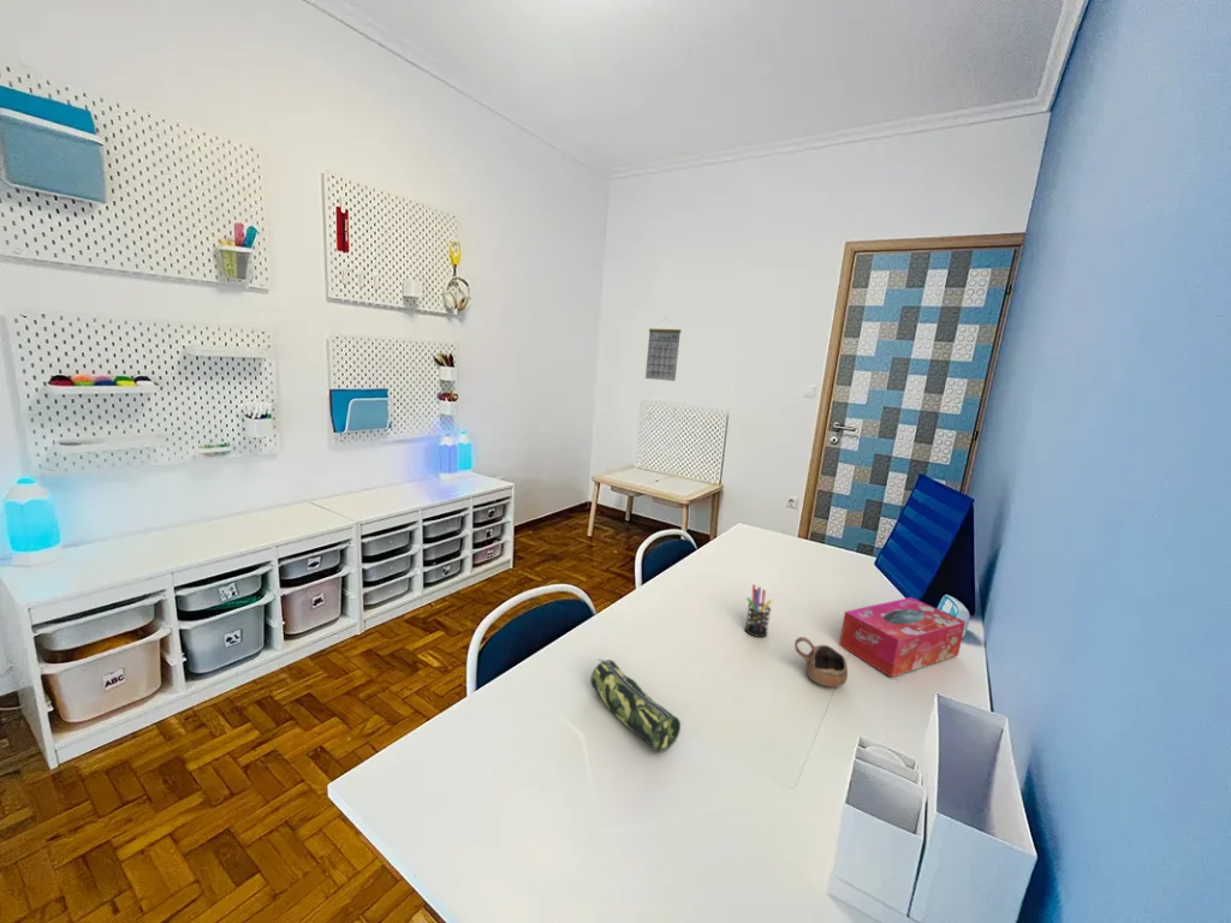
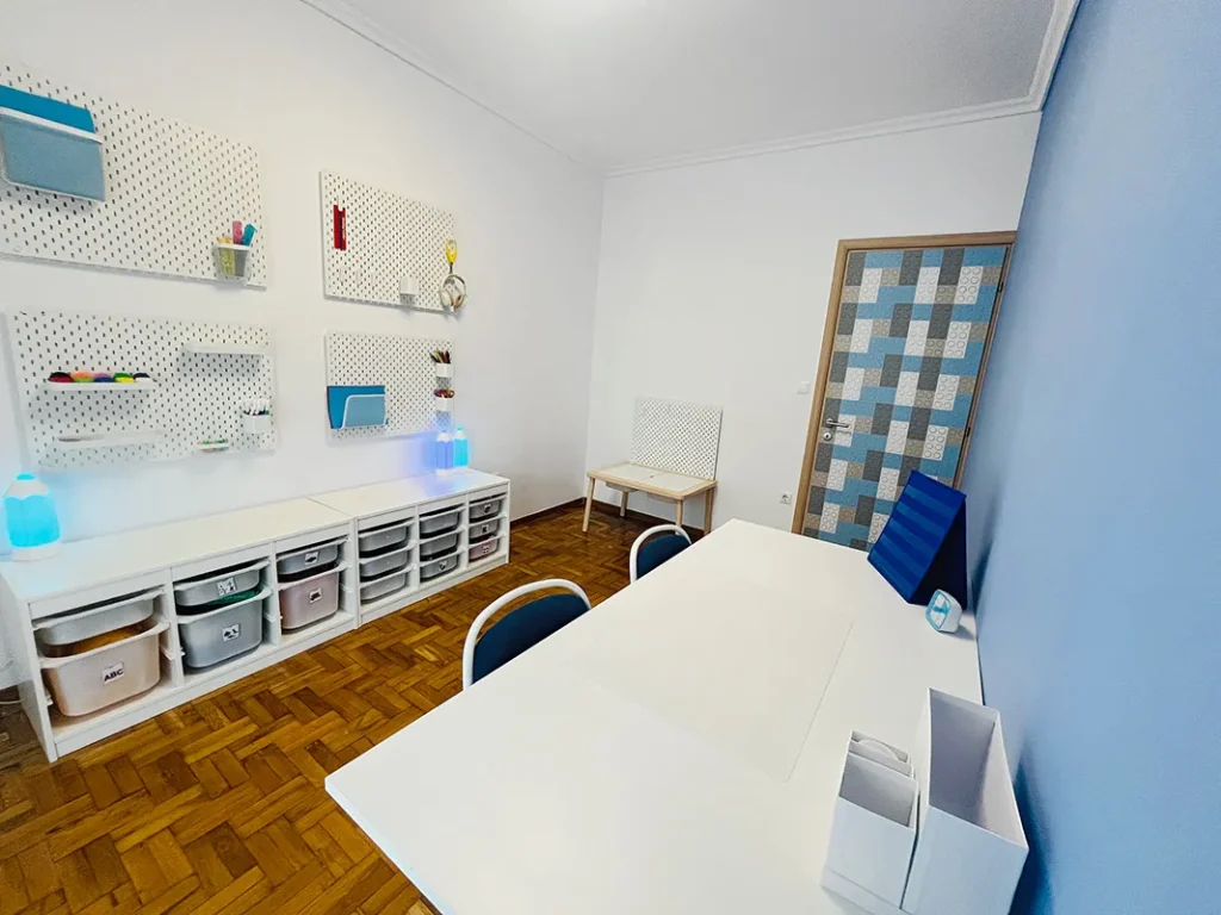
- cup (821, 659)
- pencil case (630, 702)
- pen holder (756, 609)
- tissue box (902, 633)
- calendar (662, 349)
